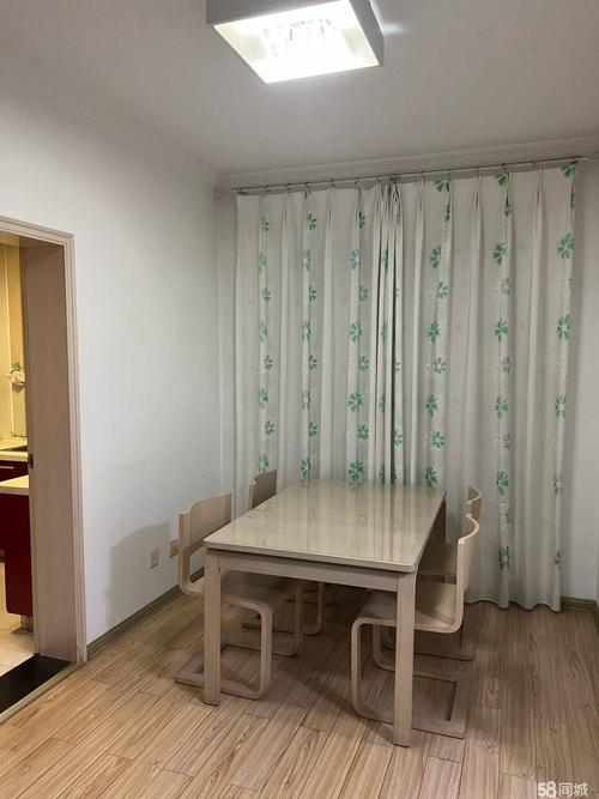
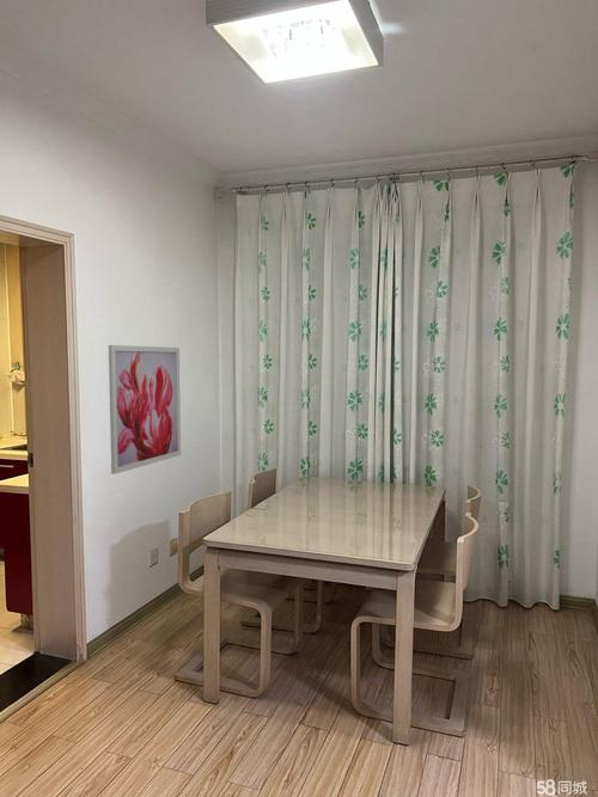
+ wall art (147, 405)
